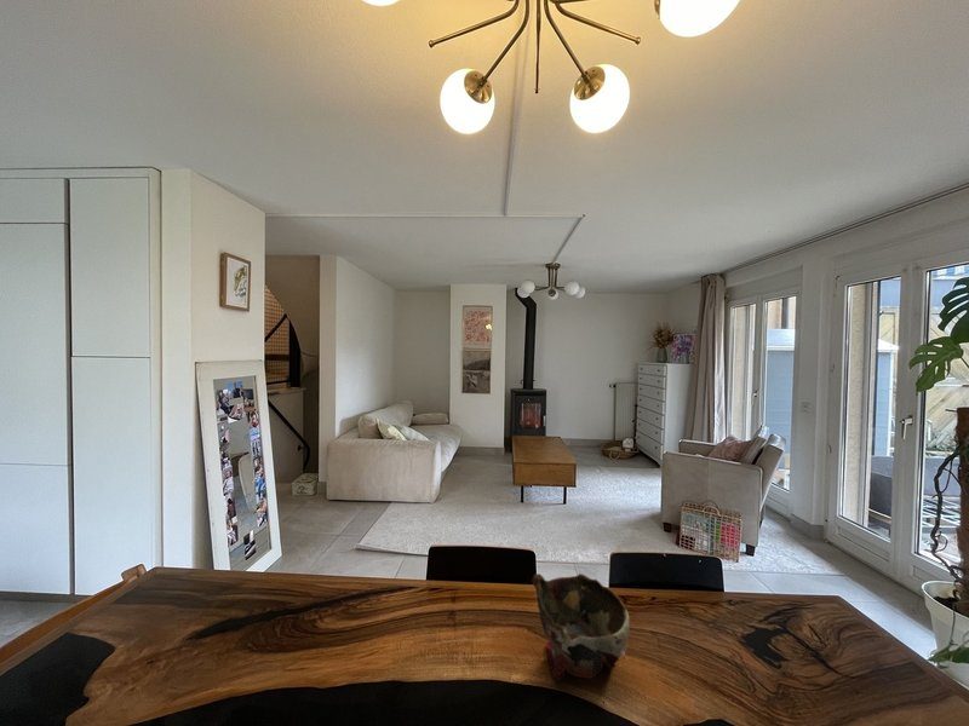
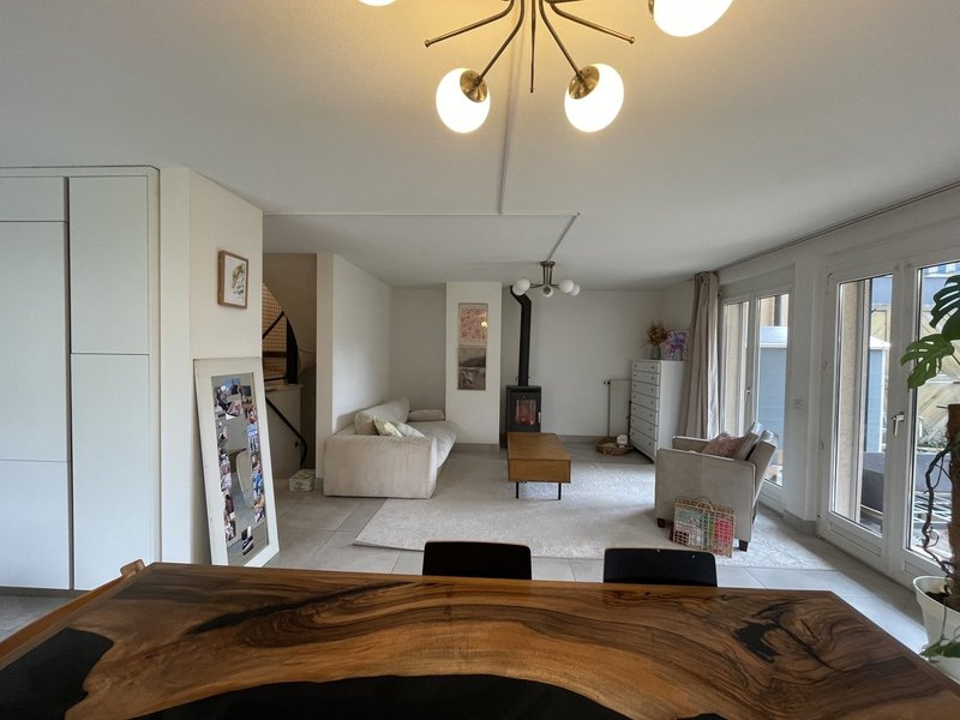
- bowl (581, 628)
